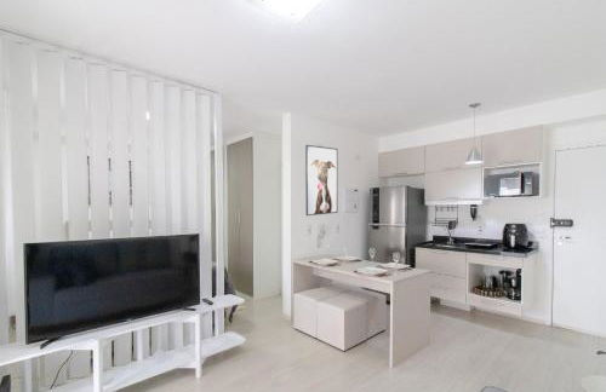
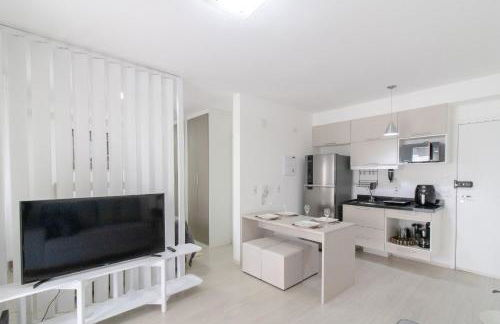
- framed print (322, 180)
